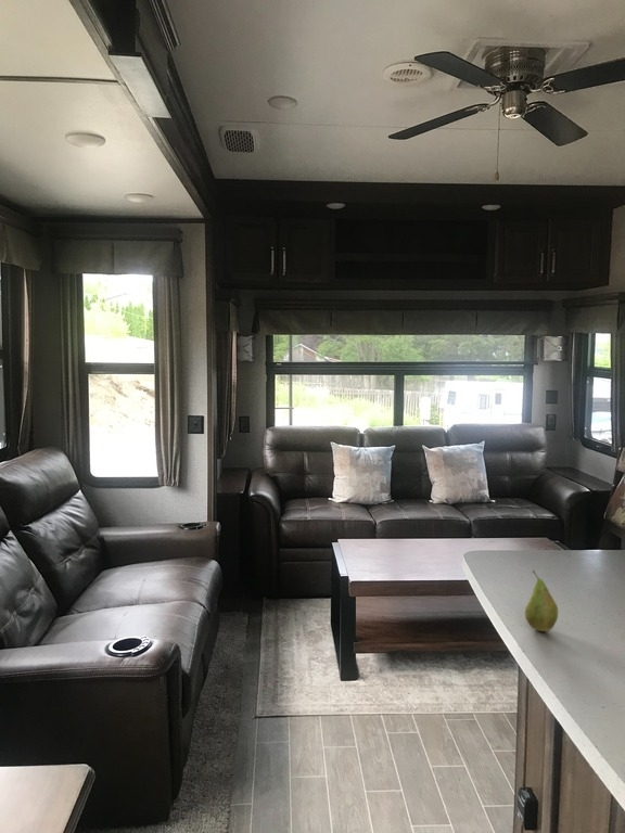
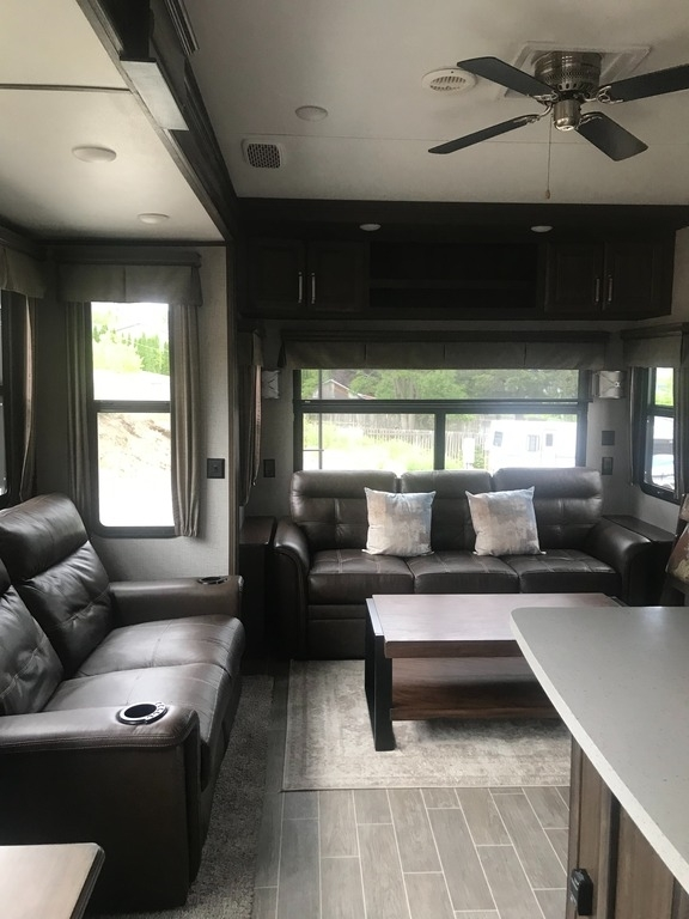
- fruit (541, 601)
